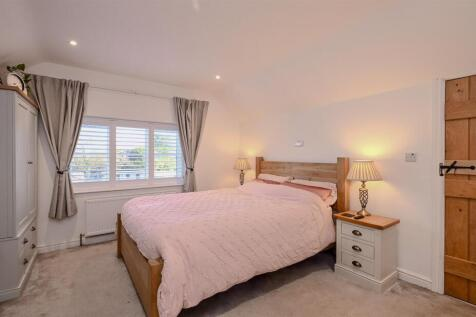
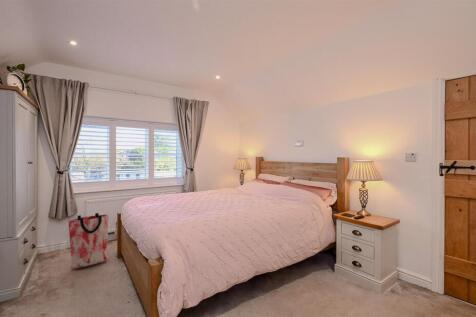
+ bag (89, 240)
